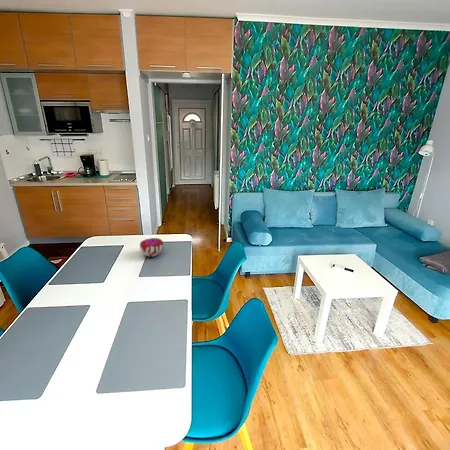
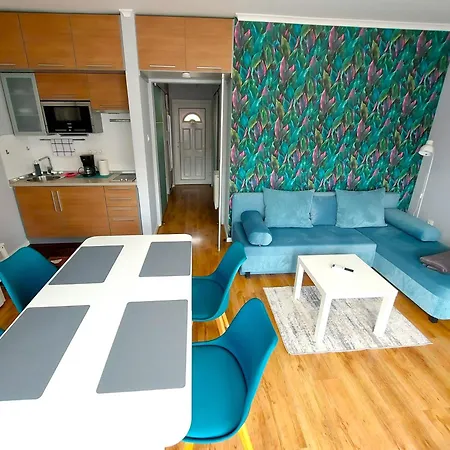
- decorative bowl (151, 248)
